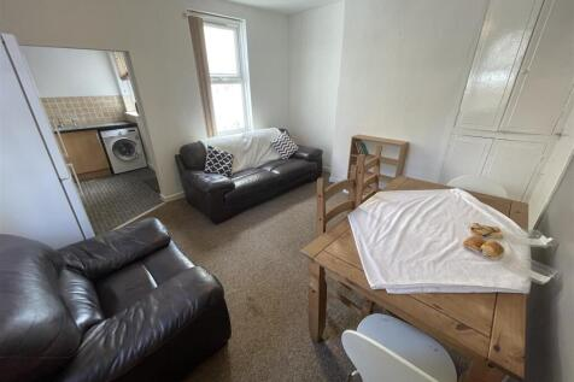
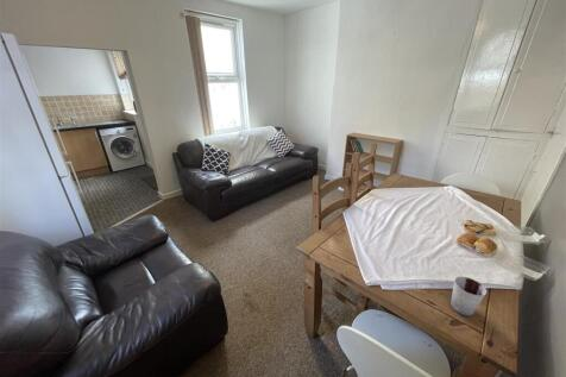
+ cup (464, 293)
